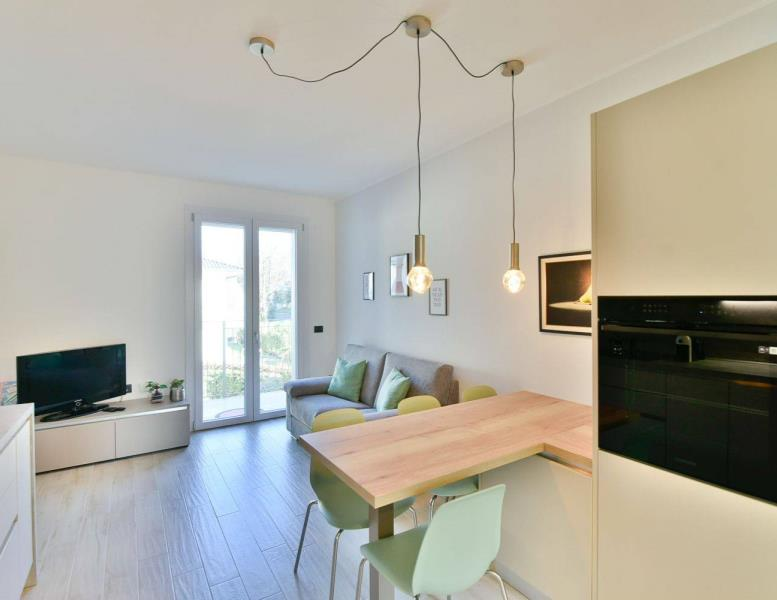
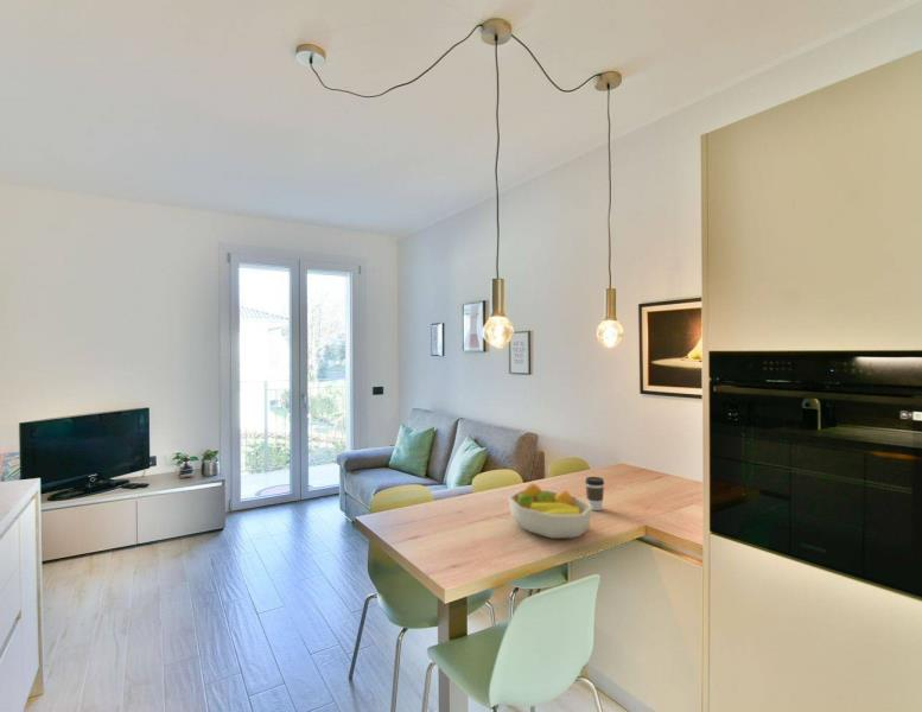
+ fruit bowl (548, 508)
+ coffee cup (594, 492)
